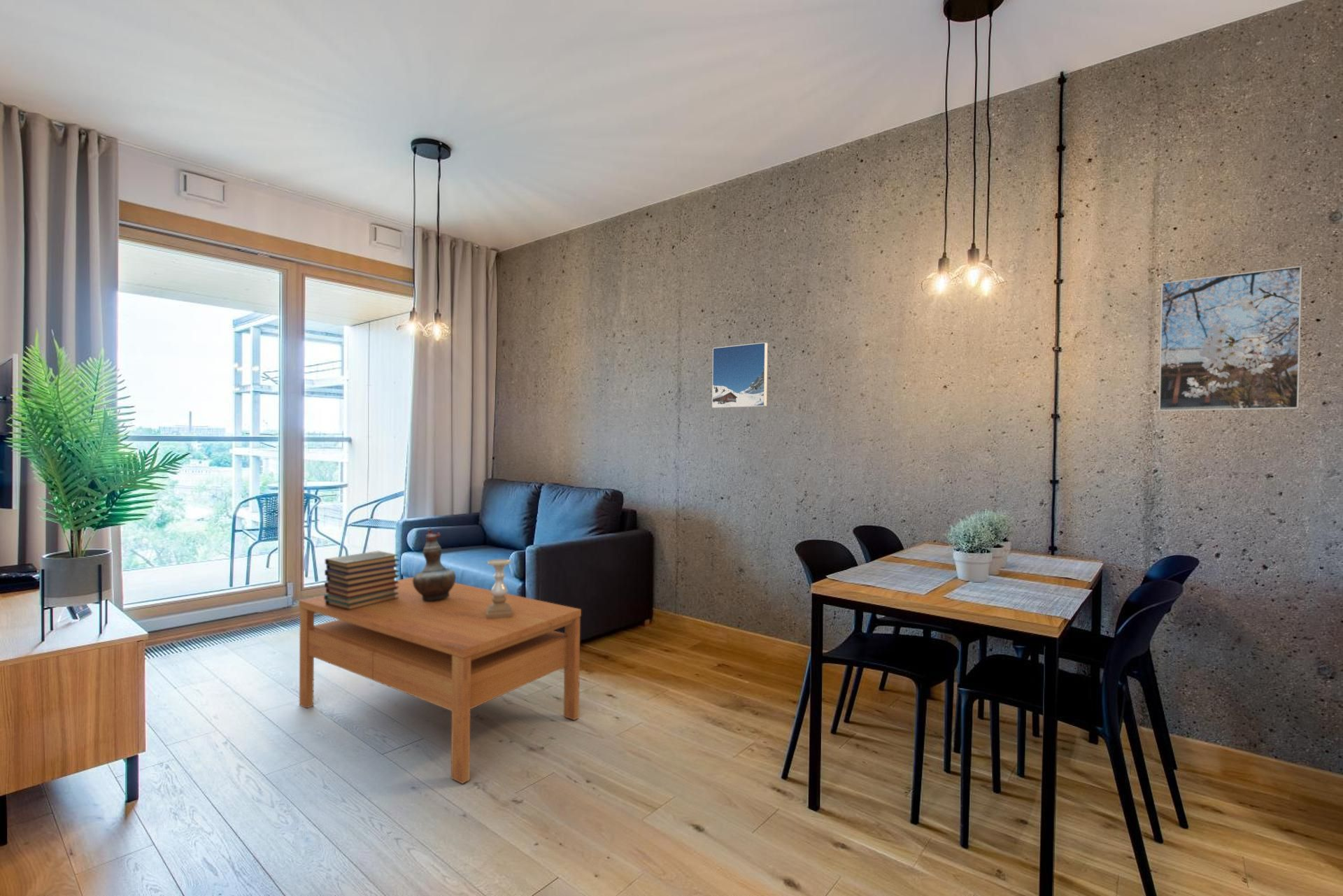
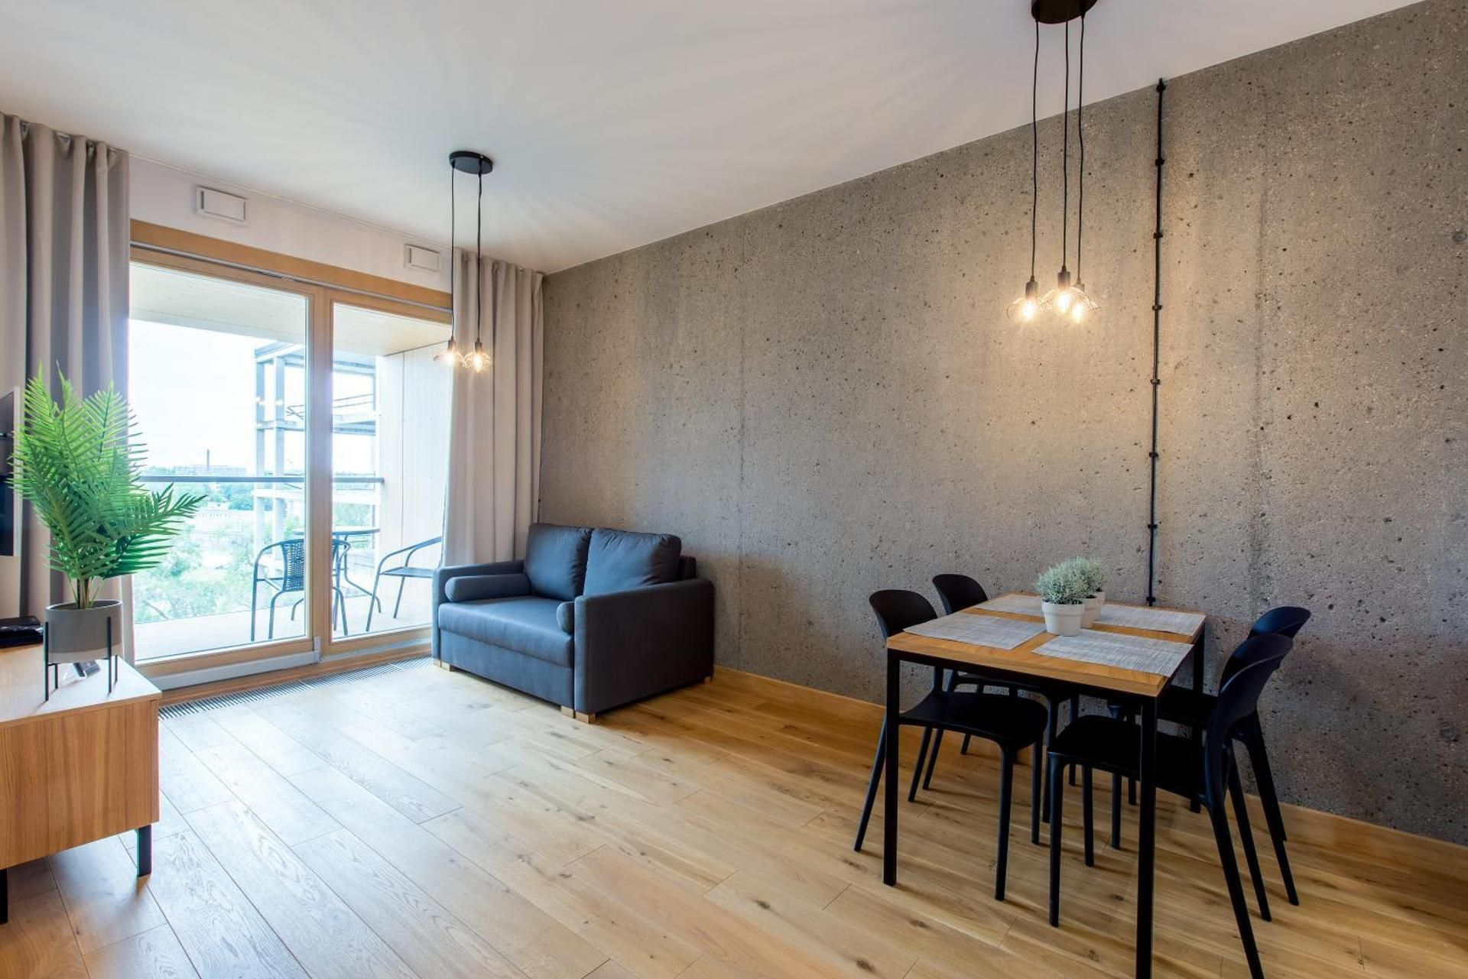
- book stack (362, 578)
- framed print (739, 376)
- decorative vase (434, 562)
- candle holder (499, 587)
- coffee table (437, 657)
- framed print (1225, 343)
